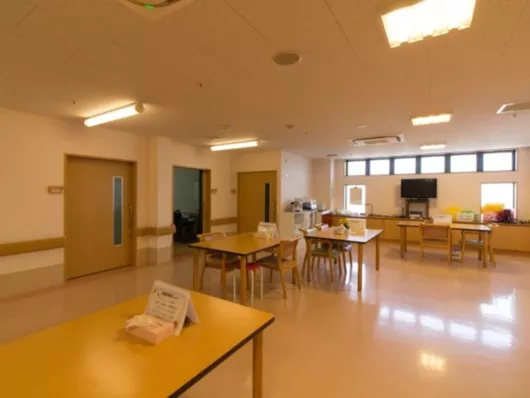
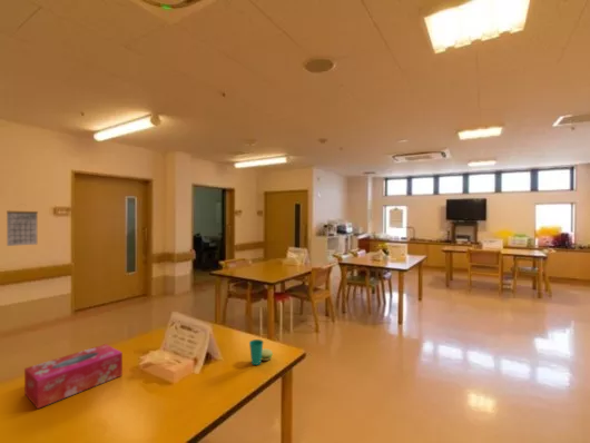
+ cup (260, 350)
+ calendar (22, 224)
+ tissue box (76, 372)
